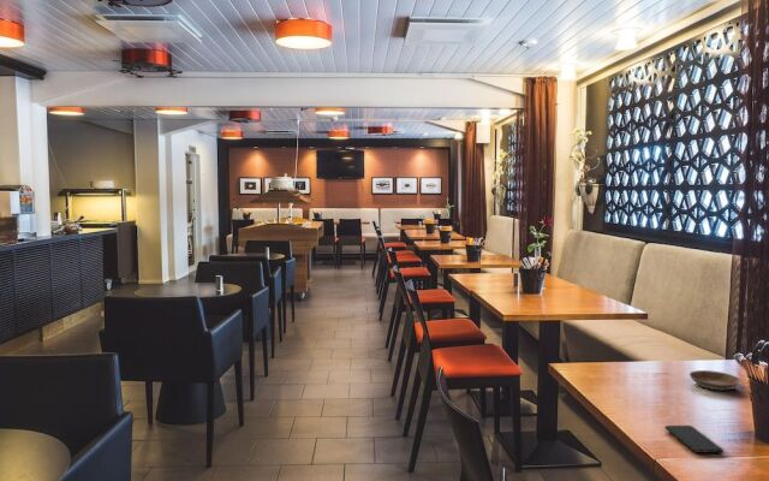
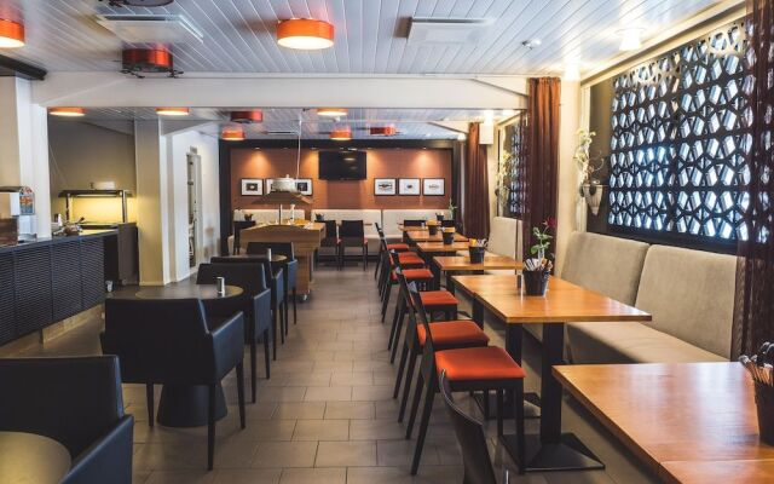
- smartphone (692, 438)
- saucer (714, 380)
